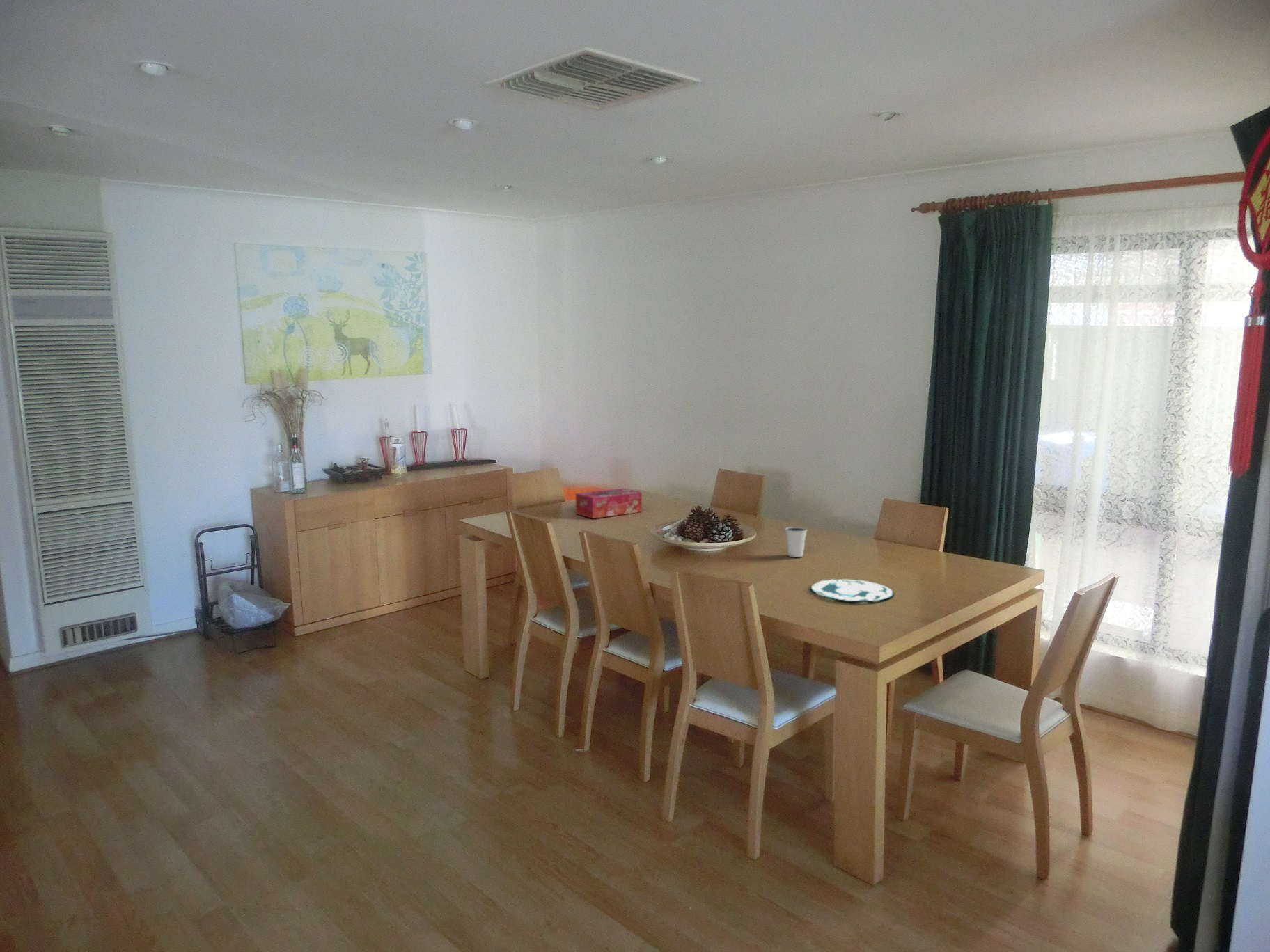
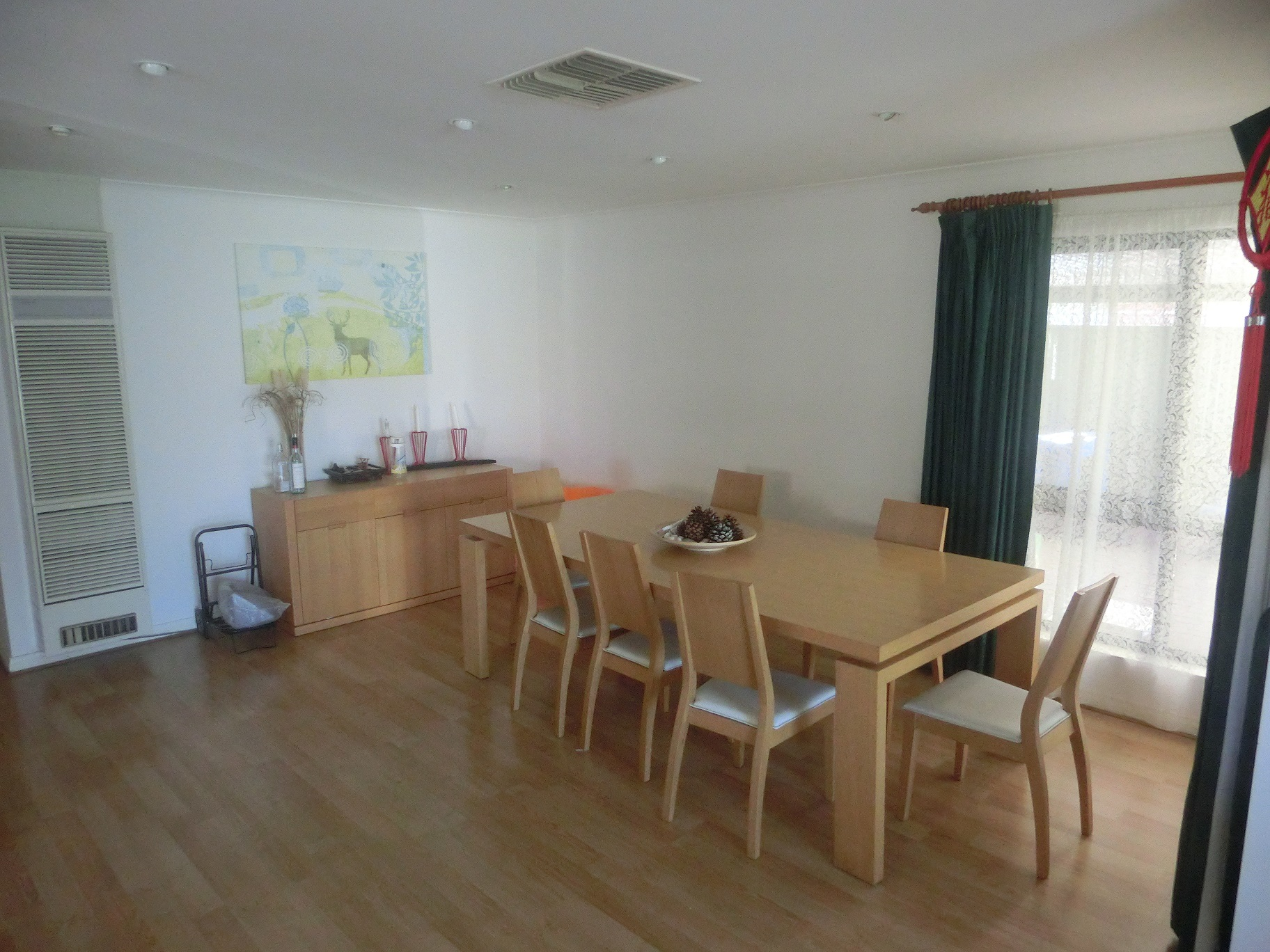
- plate (852, 586)
- dixie cup (796, 542)
- tissue box (609, 502)
